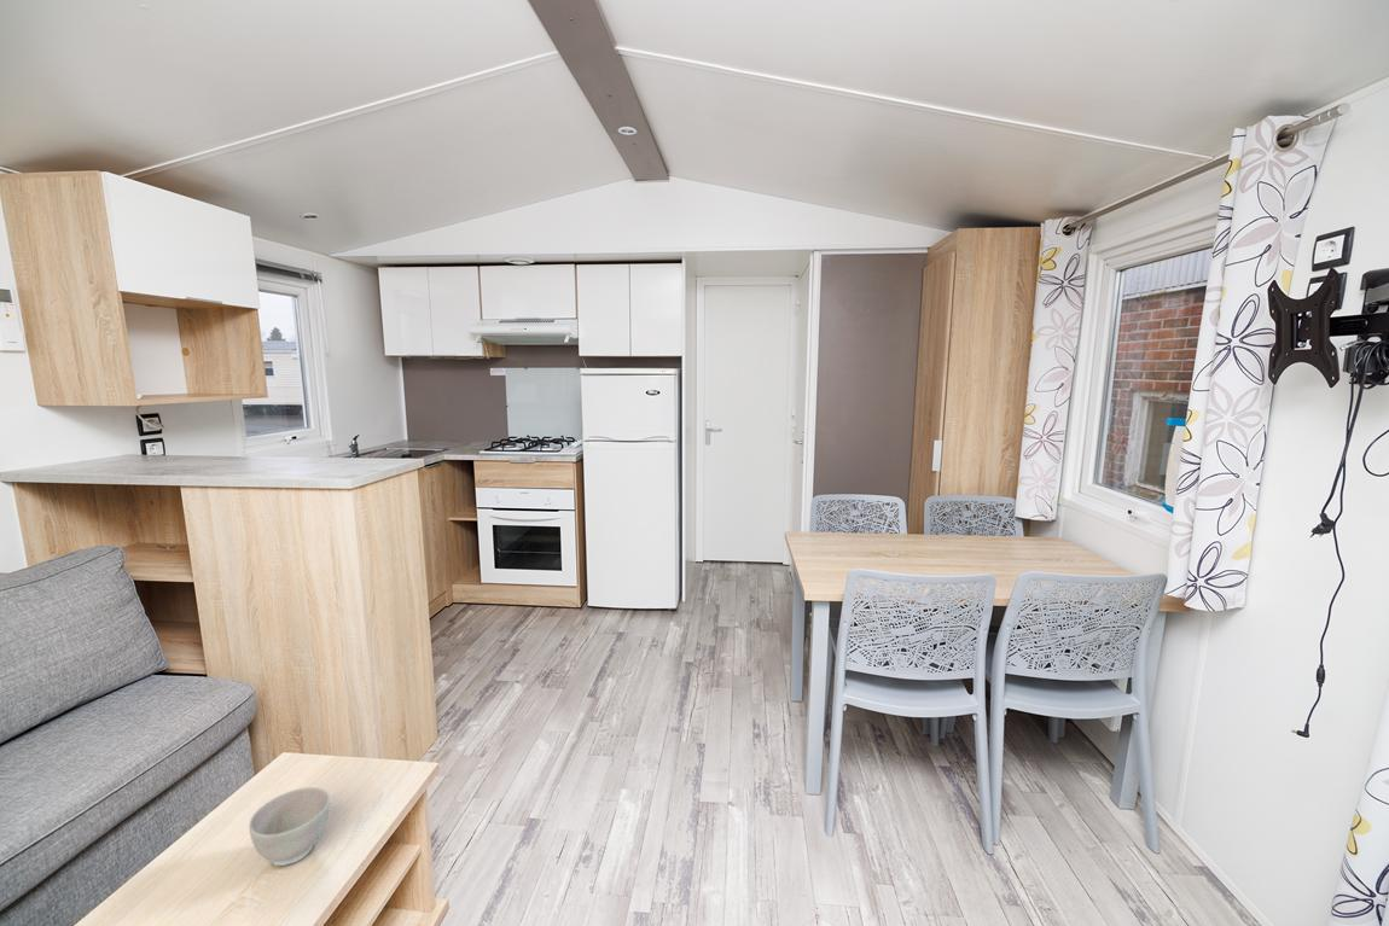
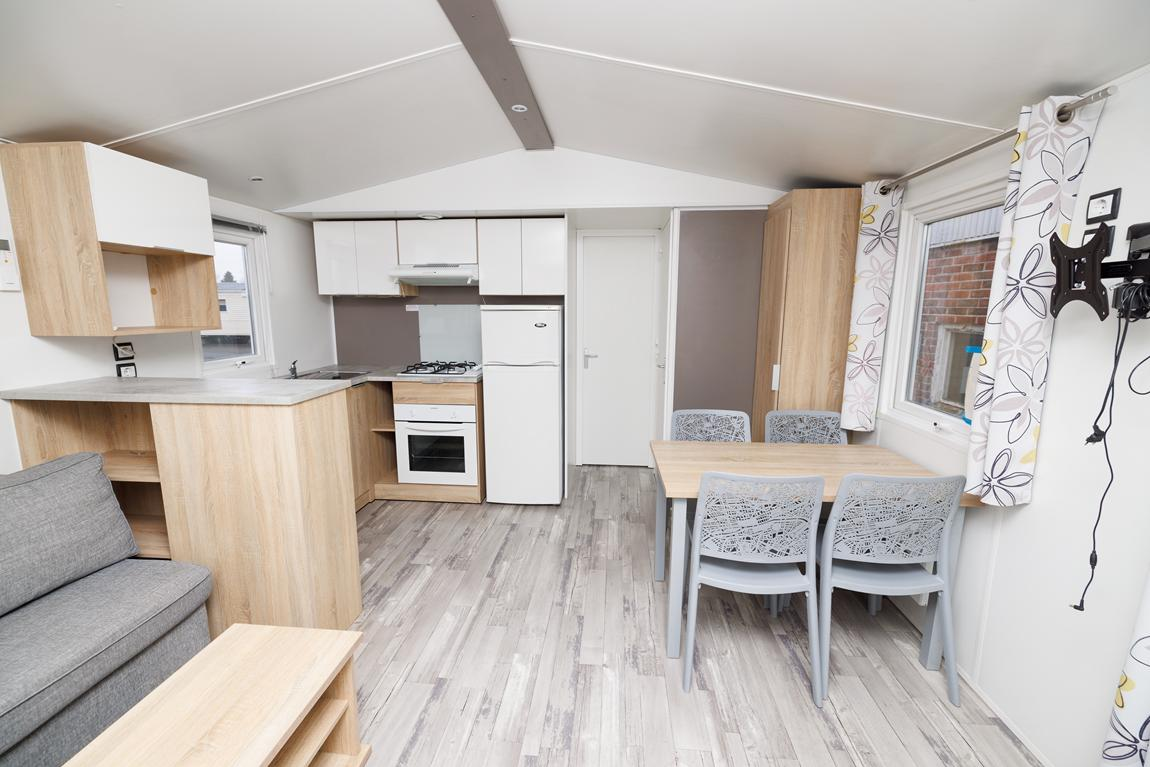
- bowl (292, 829)
